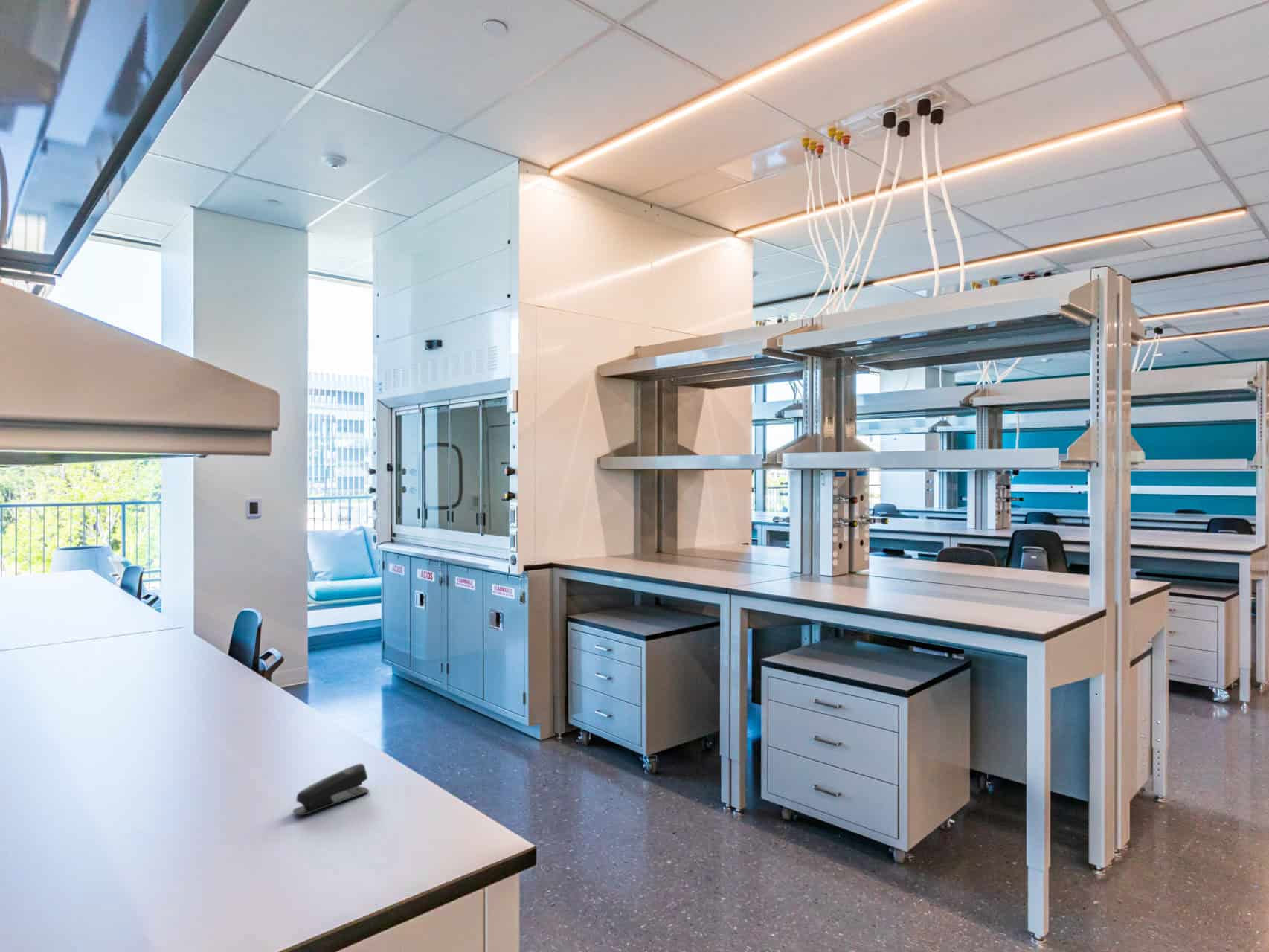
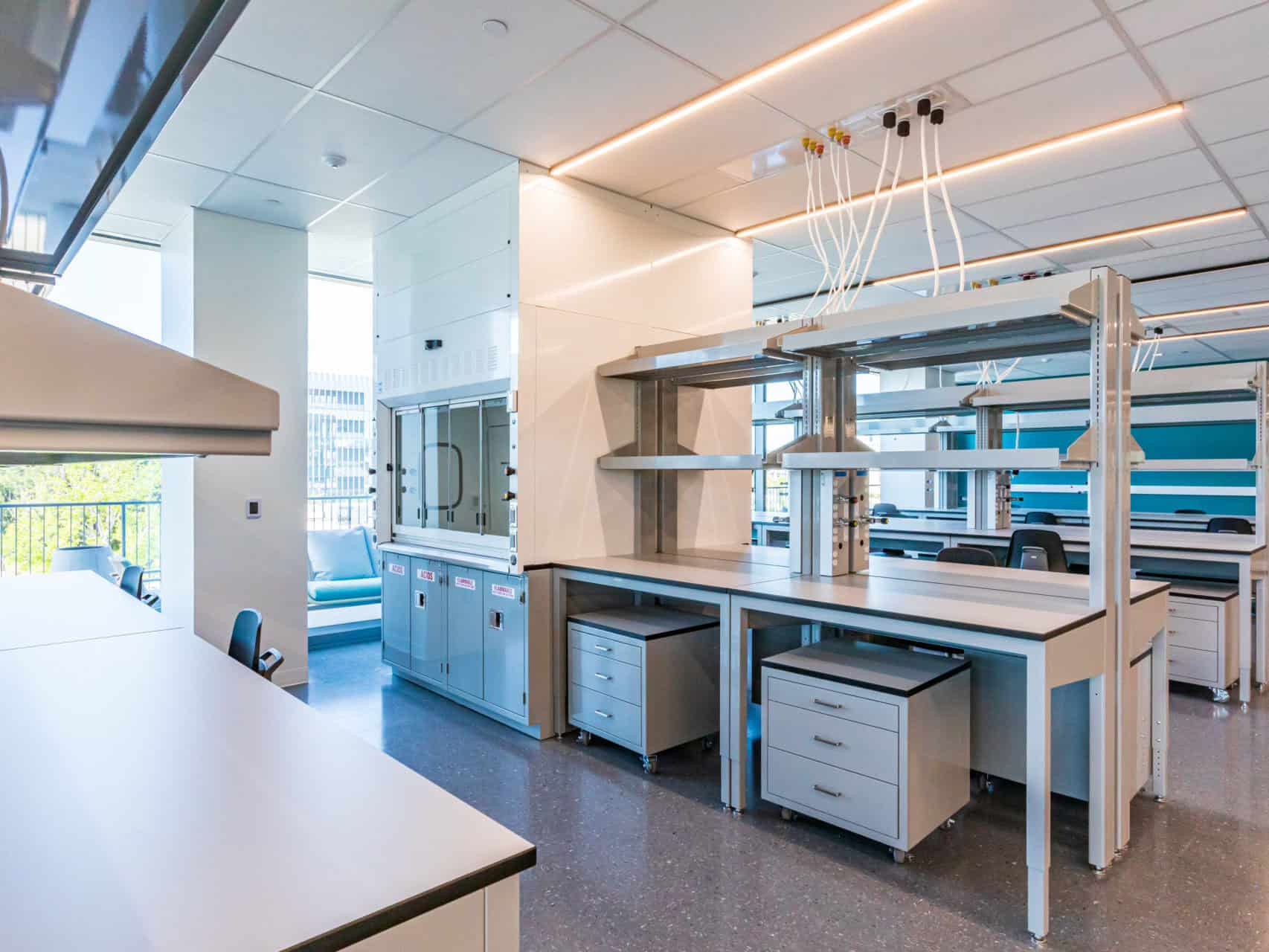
- stapler (332, 788)
